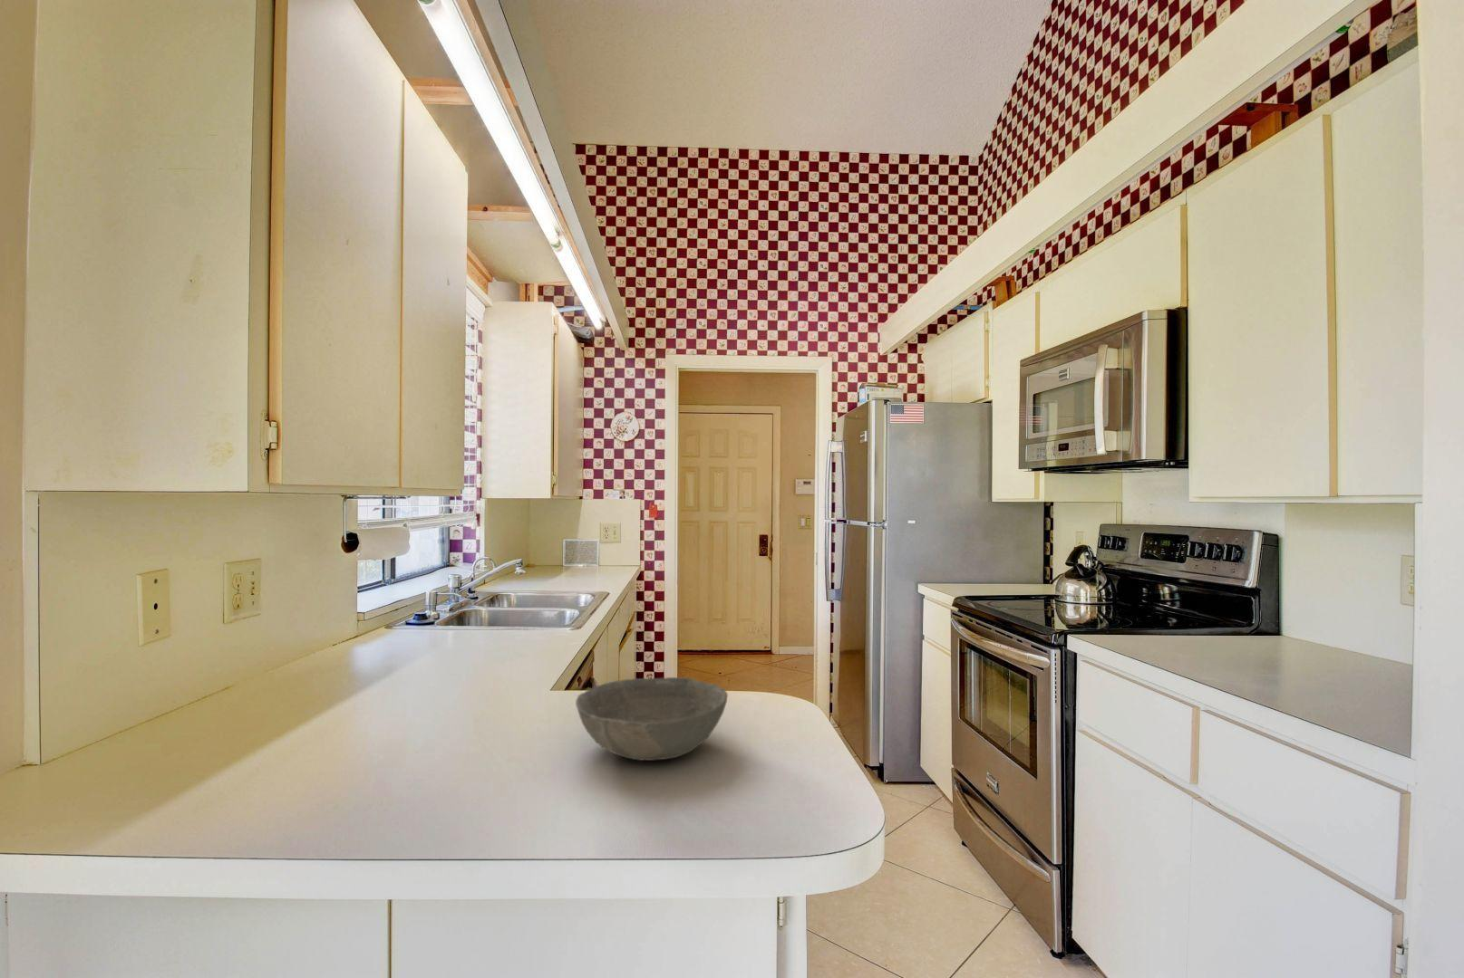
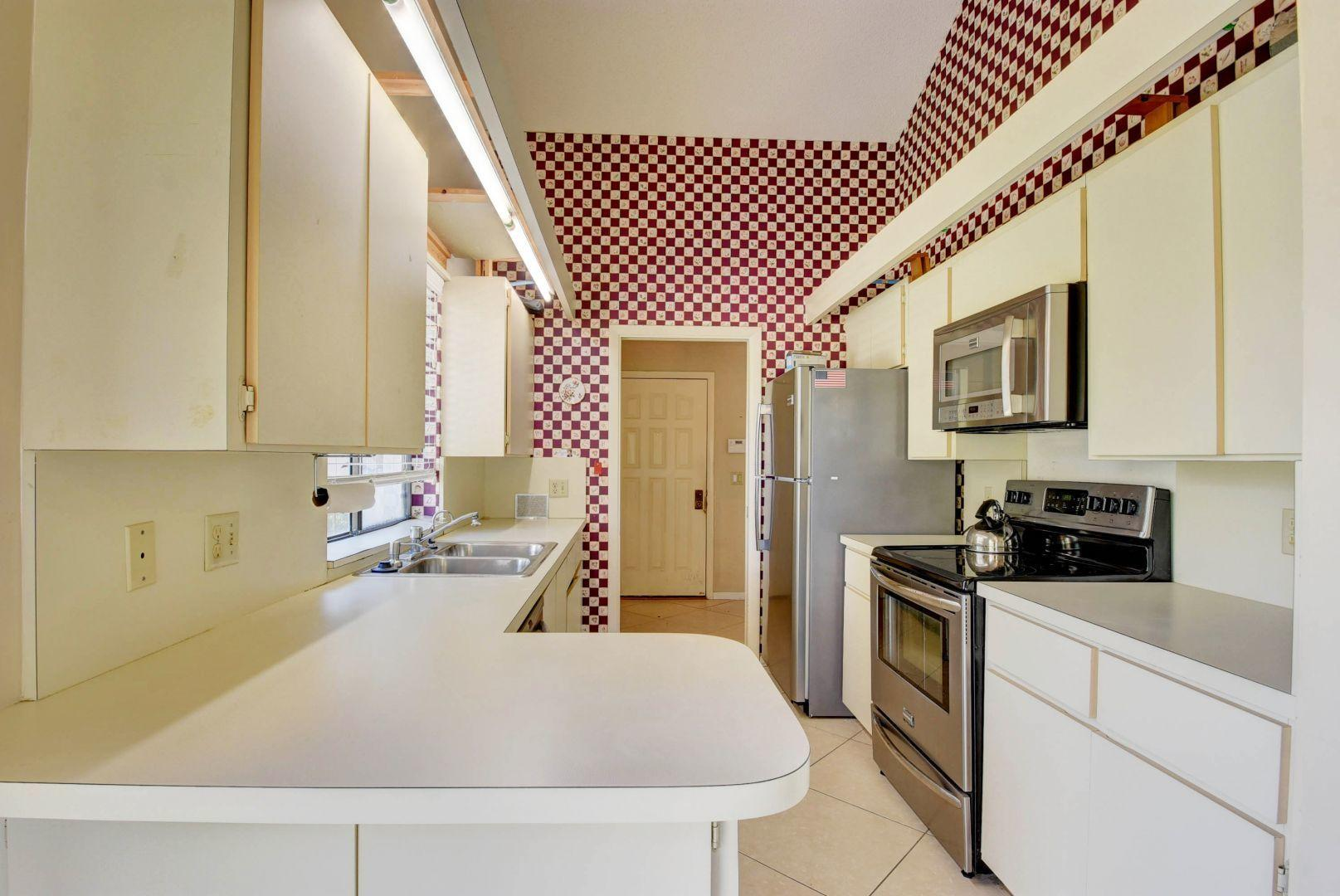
- bowl (652, 721)
